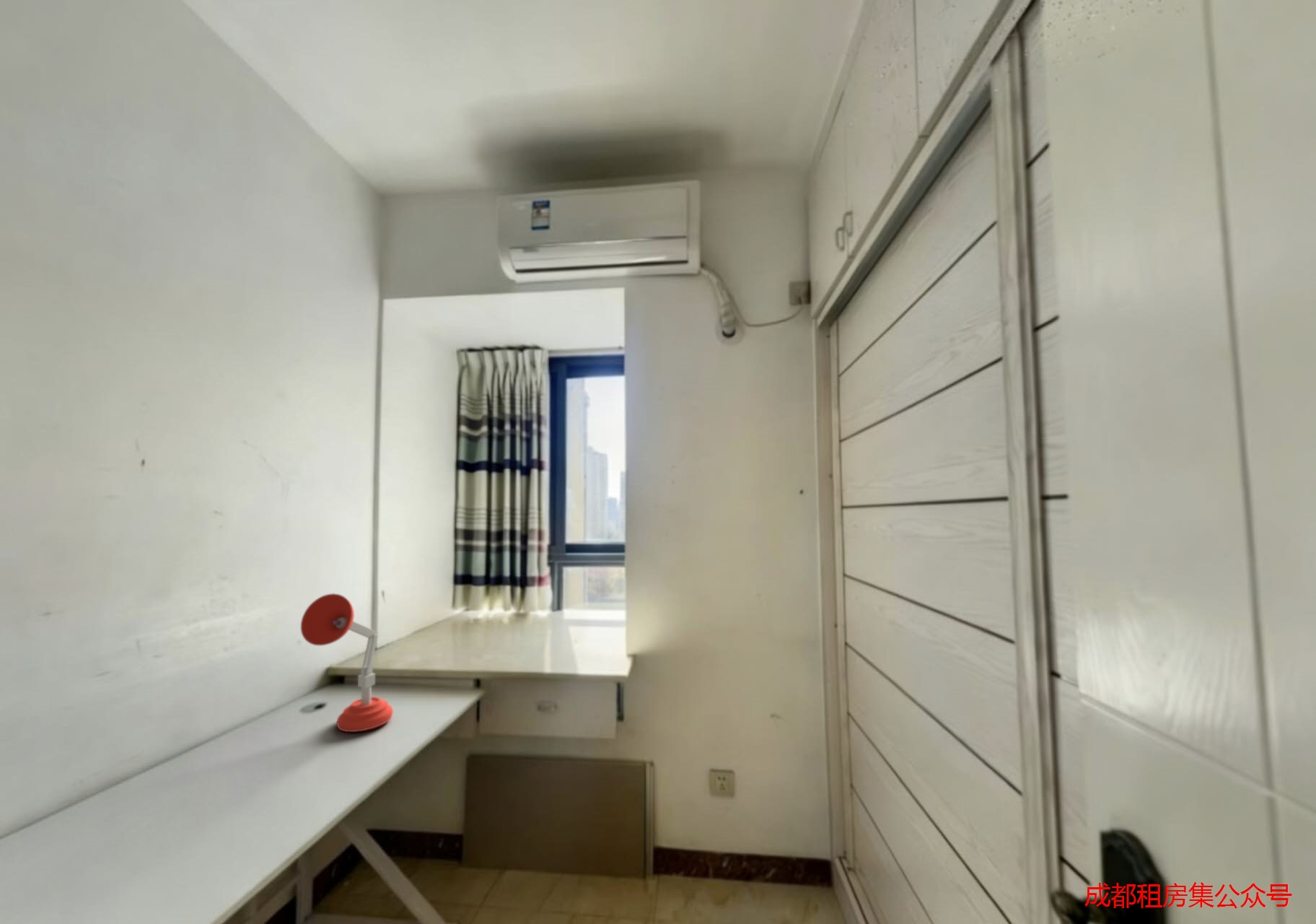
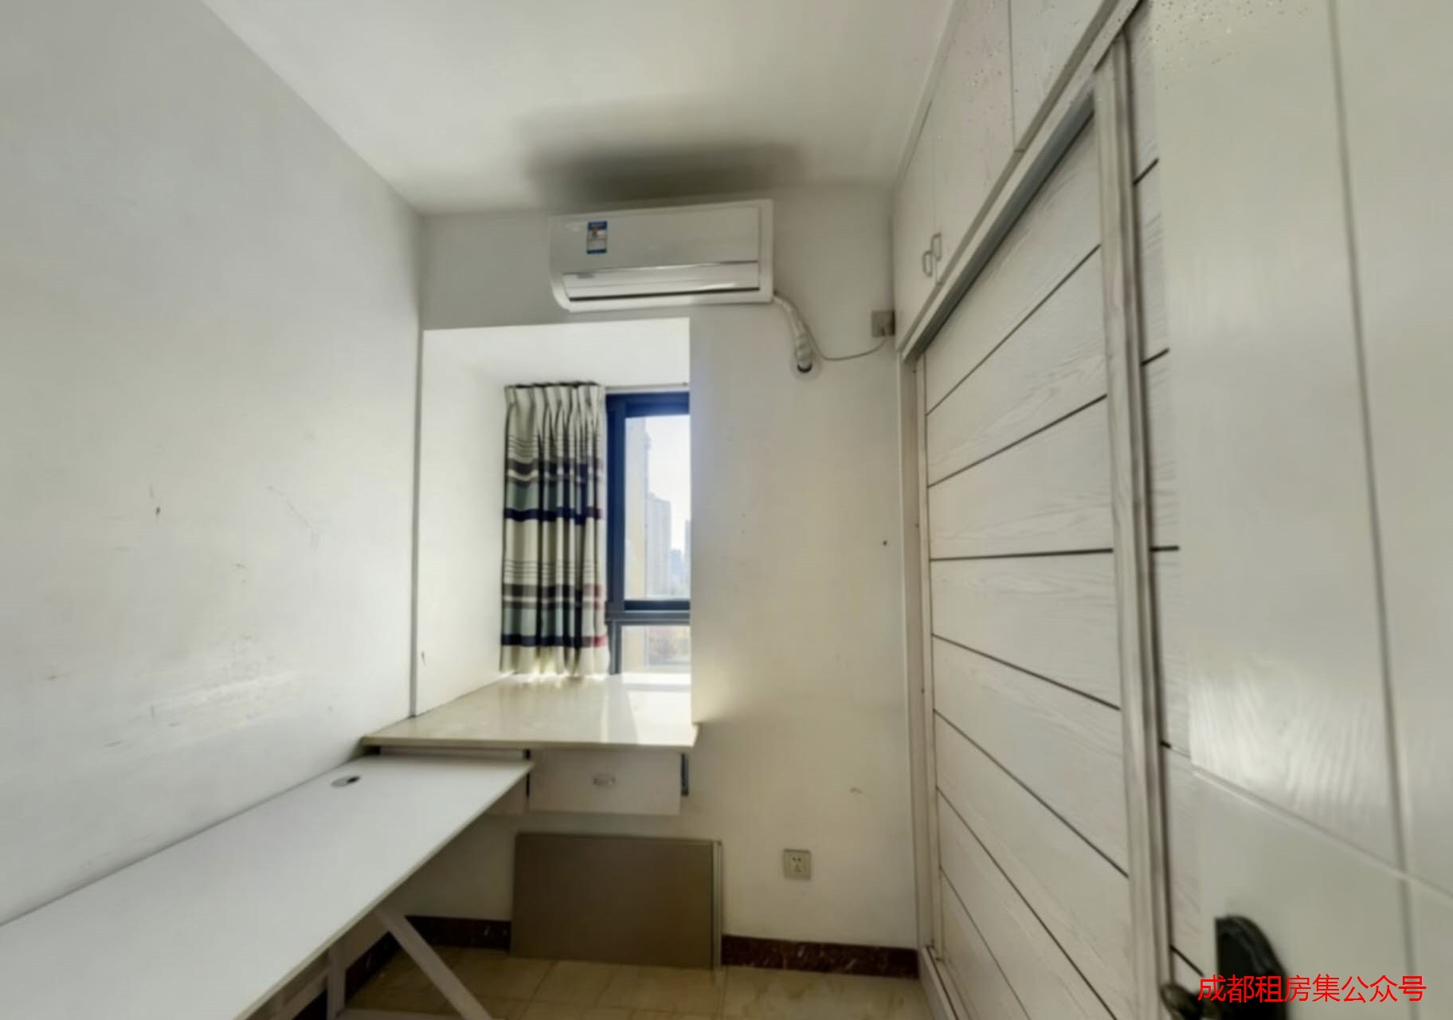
- desk lamp (363, 662)
